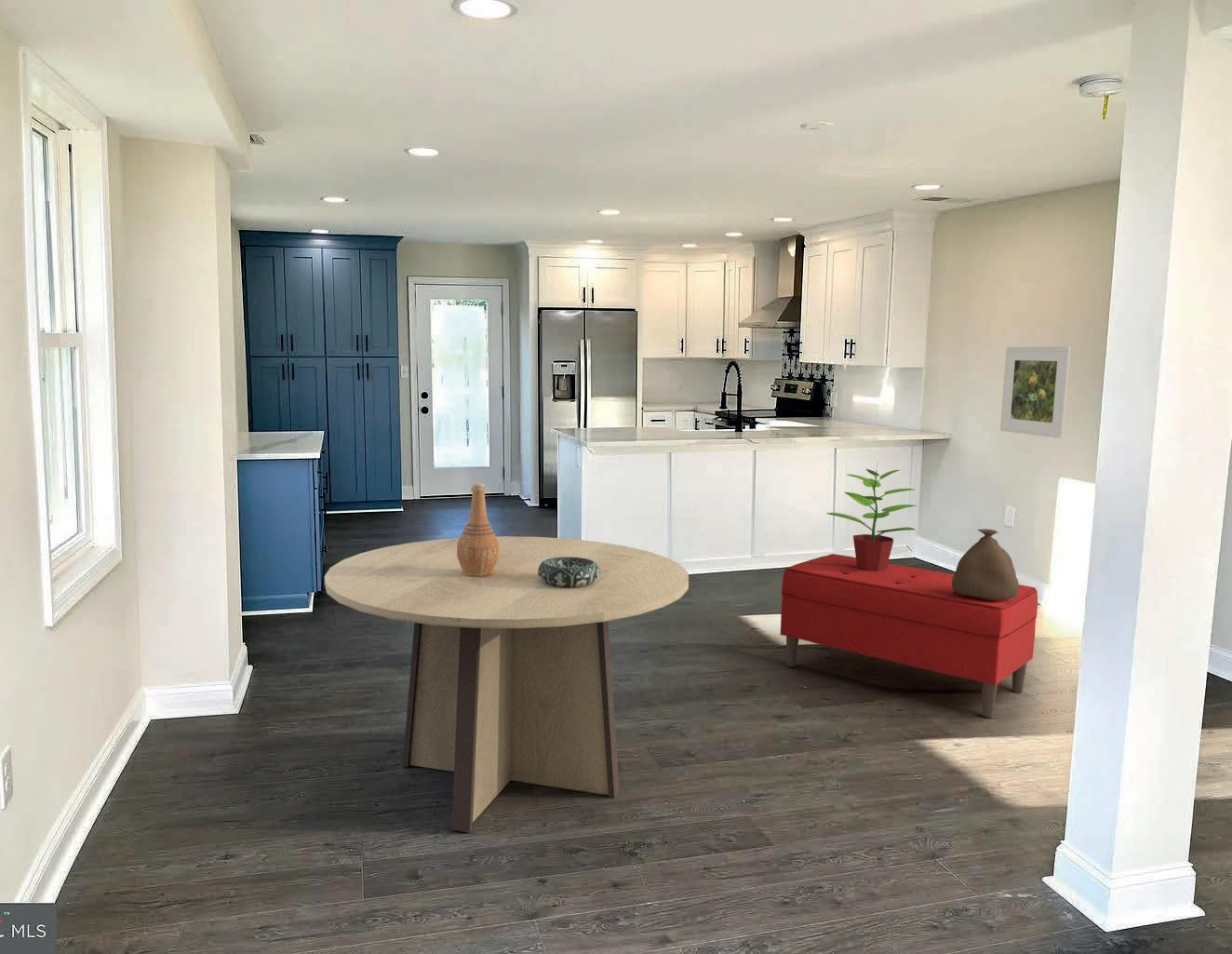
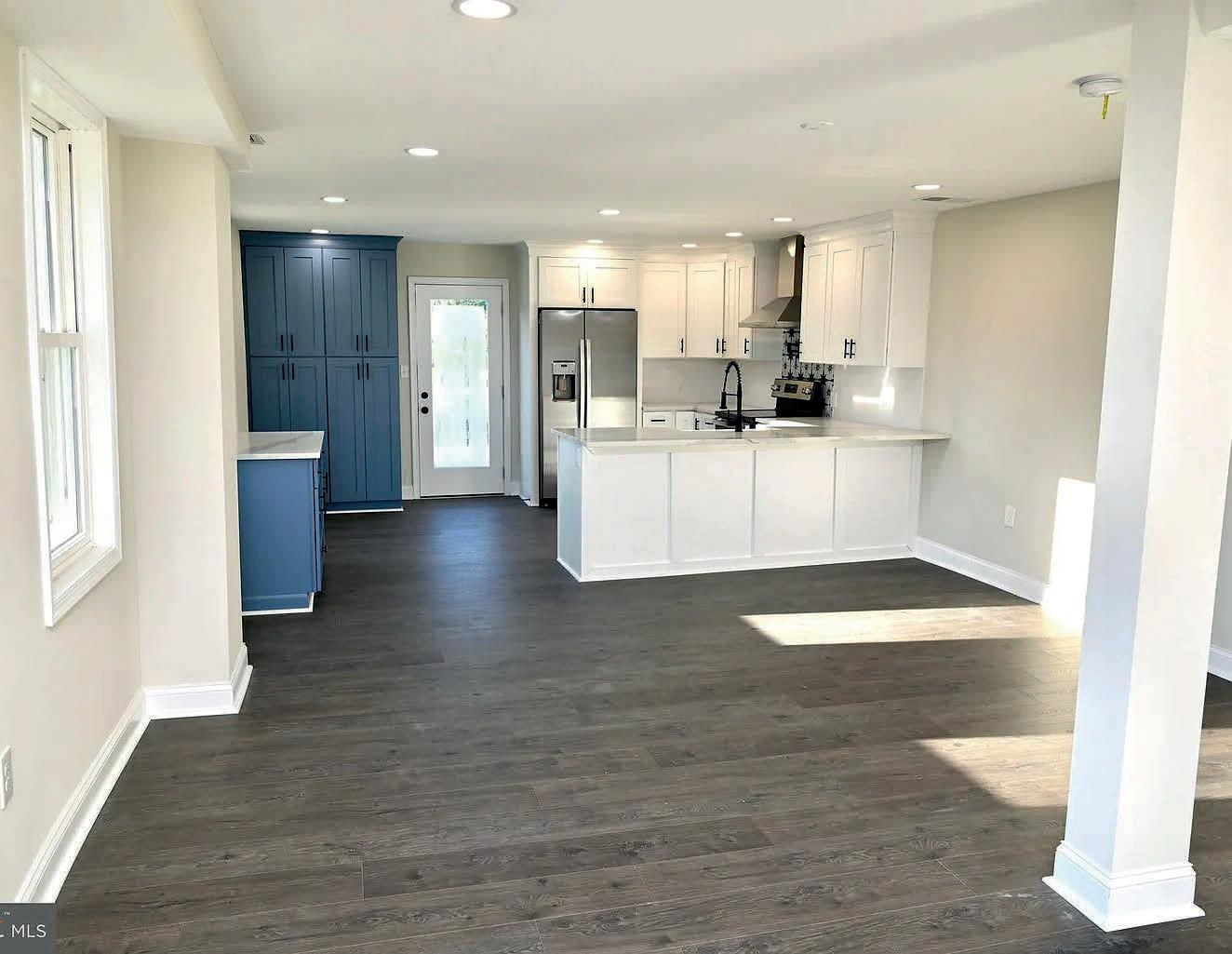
- potted plant (871, 515)
- dining table (509, 676)
- bag (985, 563)
- bench (903, 627)
- vase (477, 528)
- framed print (1034, 390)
- decorative bowl (569, 571)
